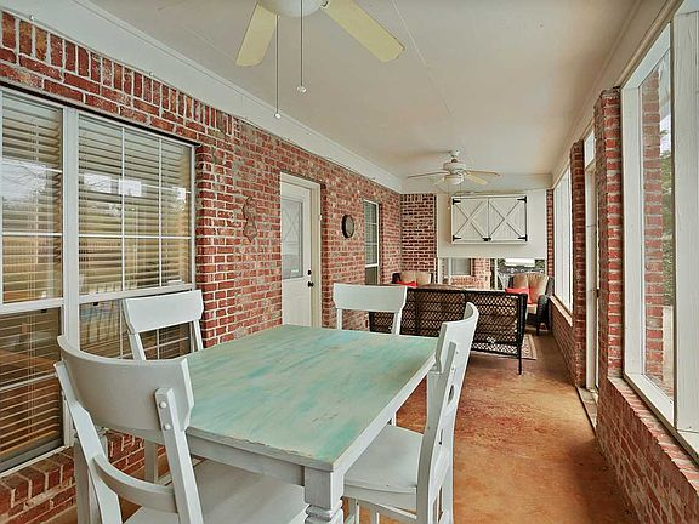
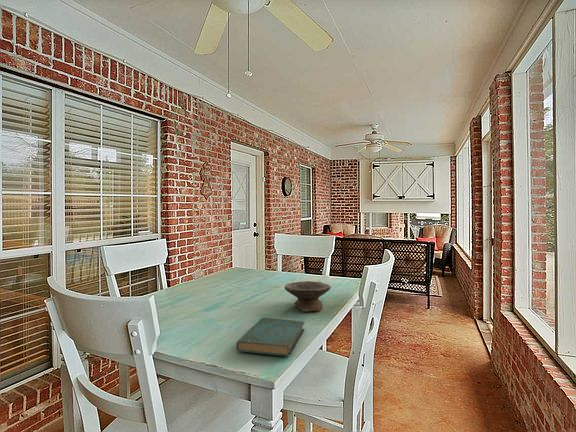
+ book (273, 334)
+ bowl (307, 295)
